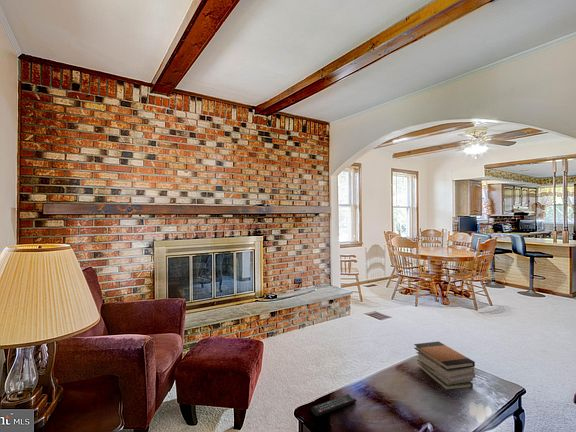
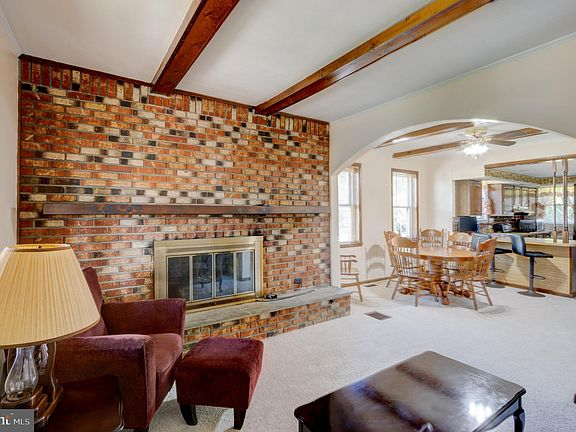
- book stack (443, 364)
- remote control (334, 405)
